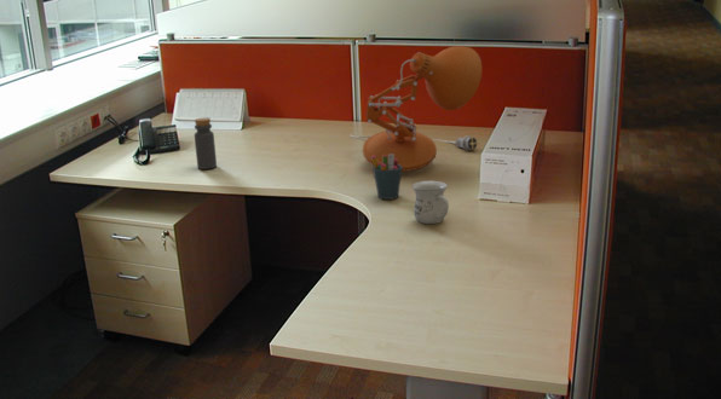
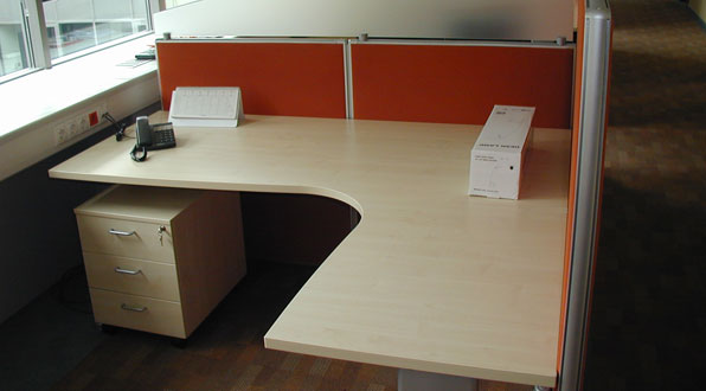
- mug (433, 204)
- pen holder (387, 173)
- desk lamp (414, 99)
- bottle (204, 143)
